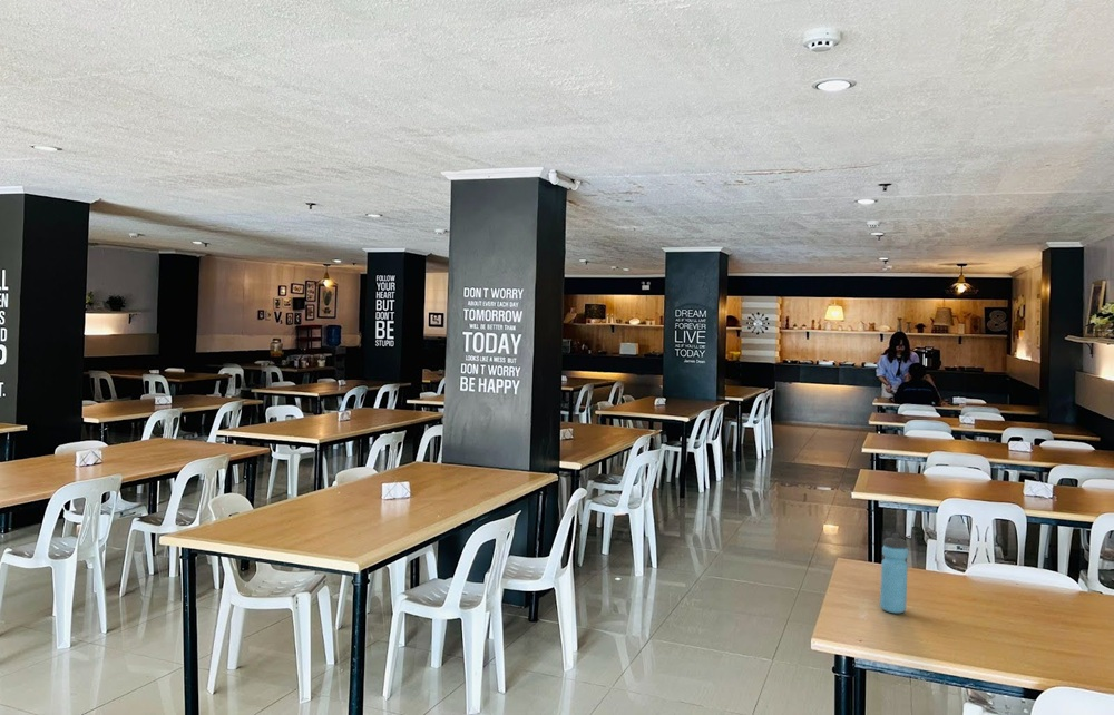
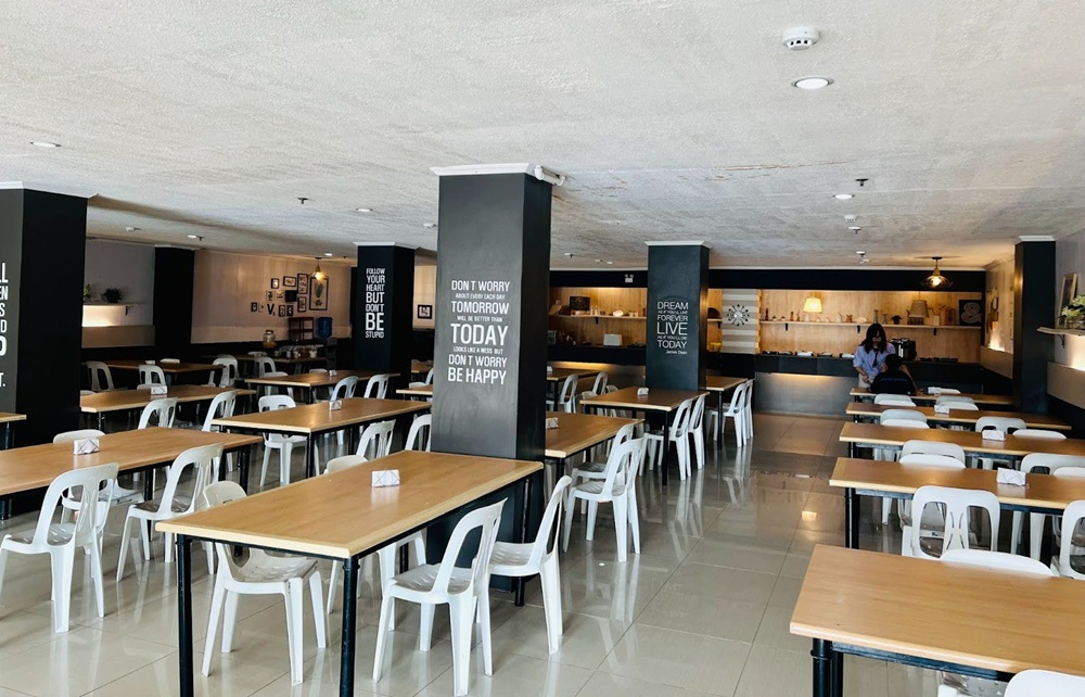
- water bottle (893, 571)
